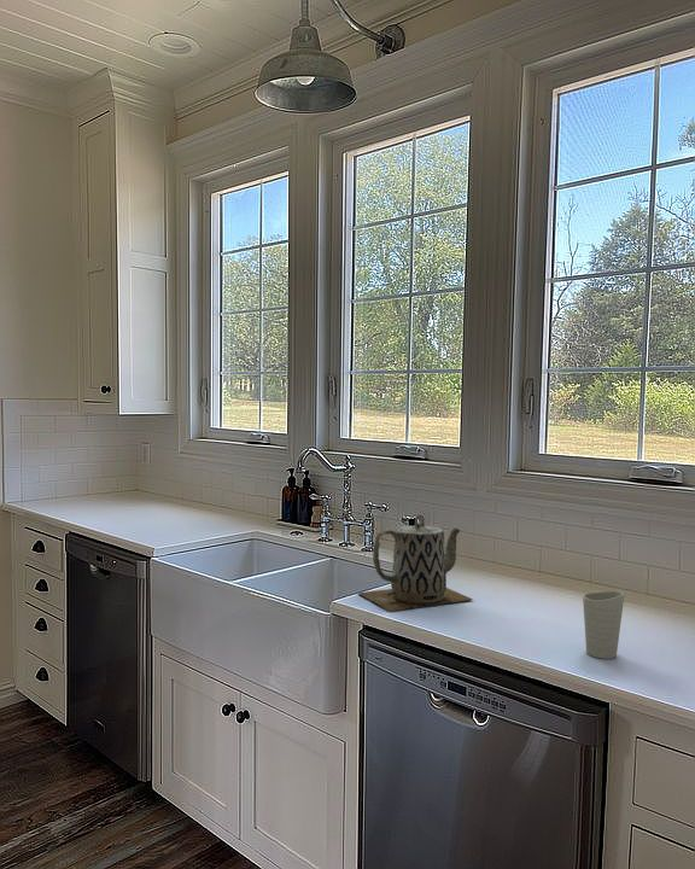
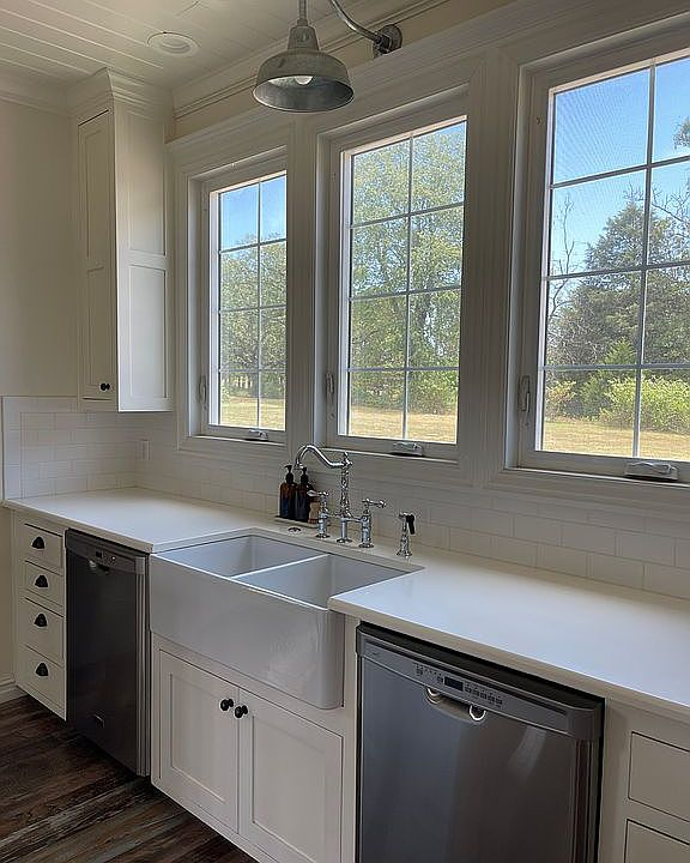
- cup (602, 622)
- teapot (415, 555)
